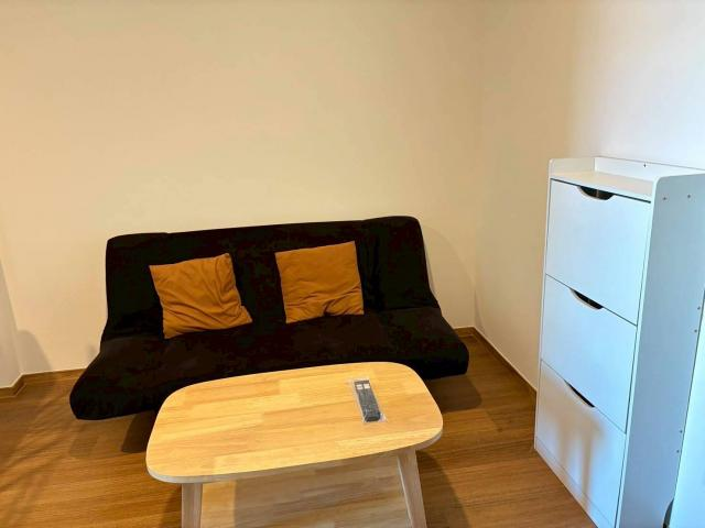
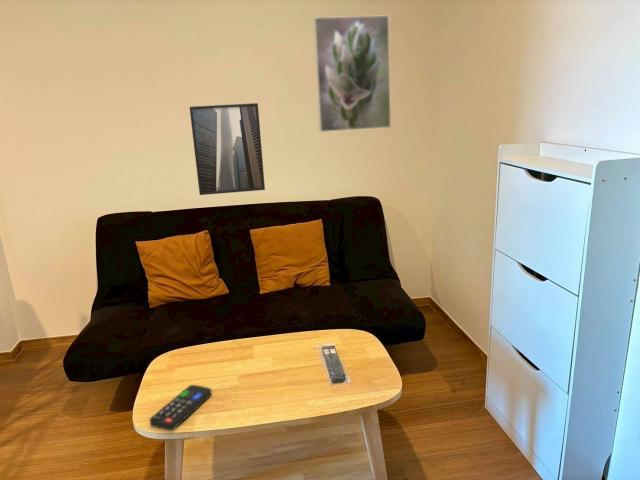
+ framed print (228, 149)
+ remote control (181, 405)
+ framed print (353, 74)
